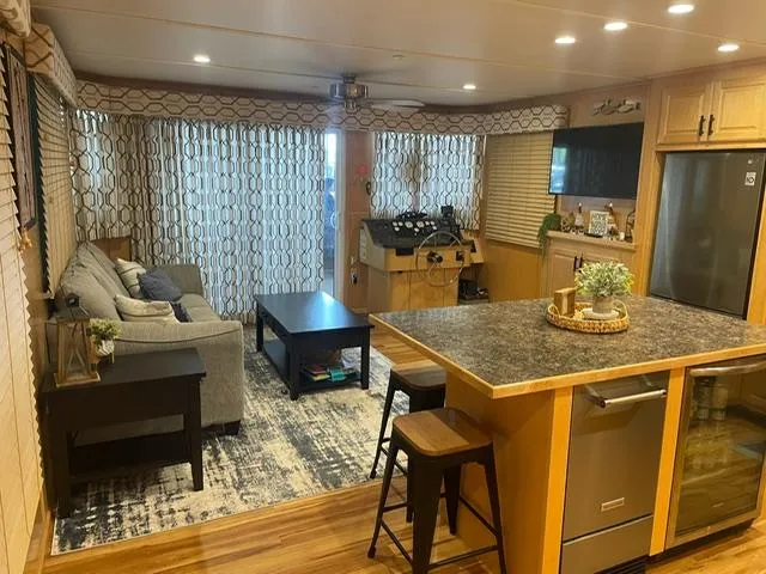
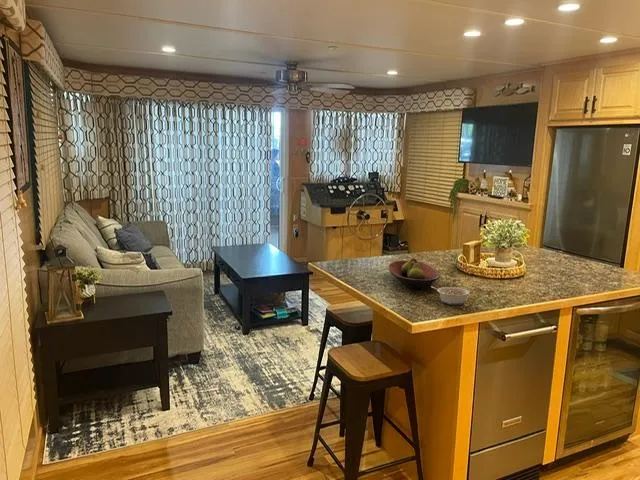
+ legume (452, 295)
+ fruit bowl (413, 271)
